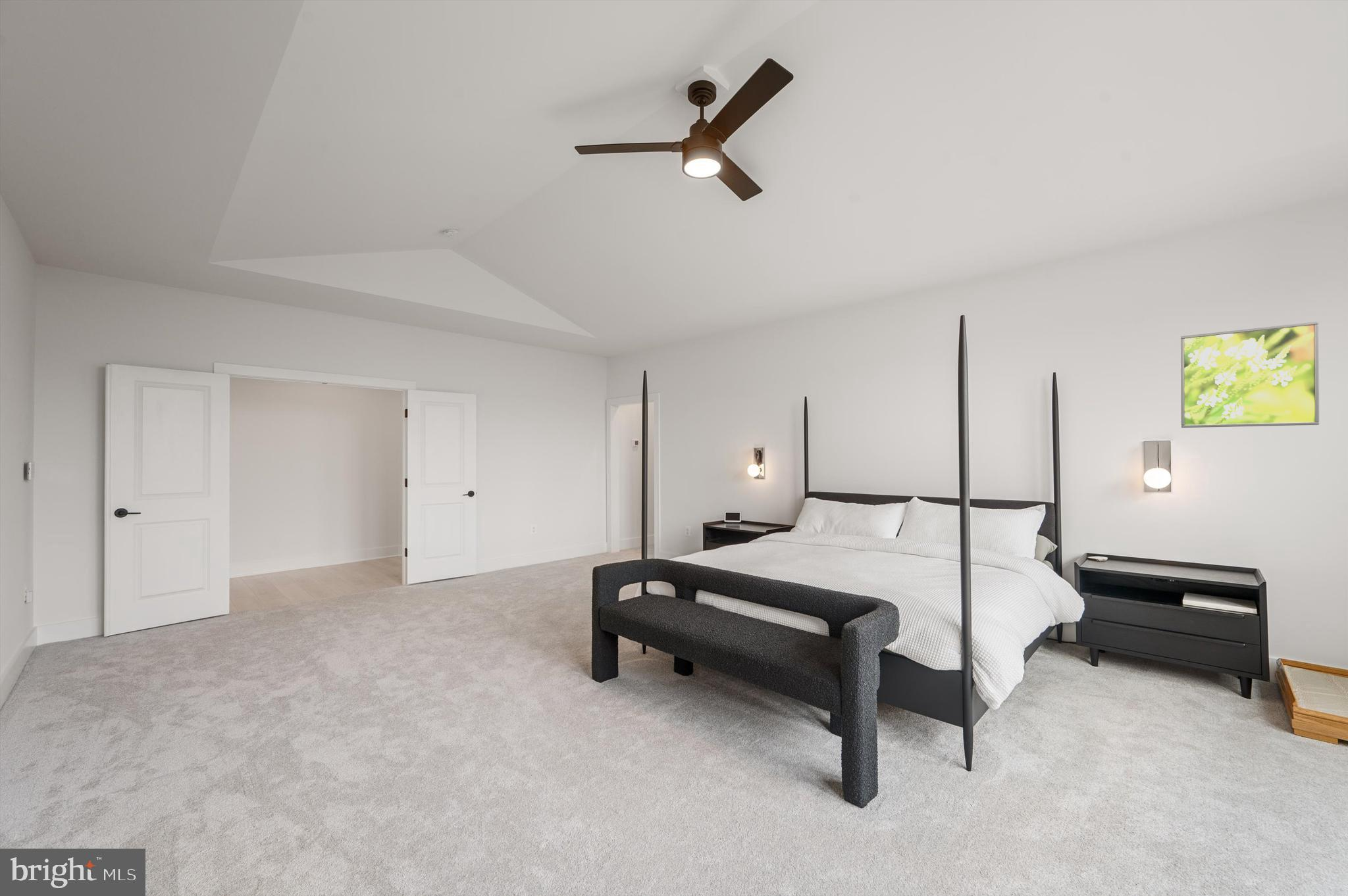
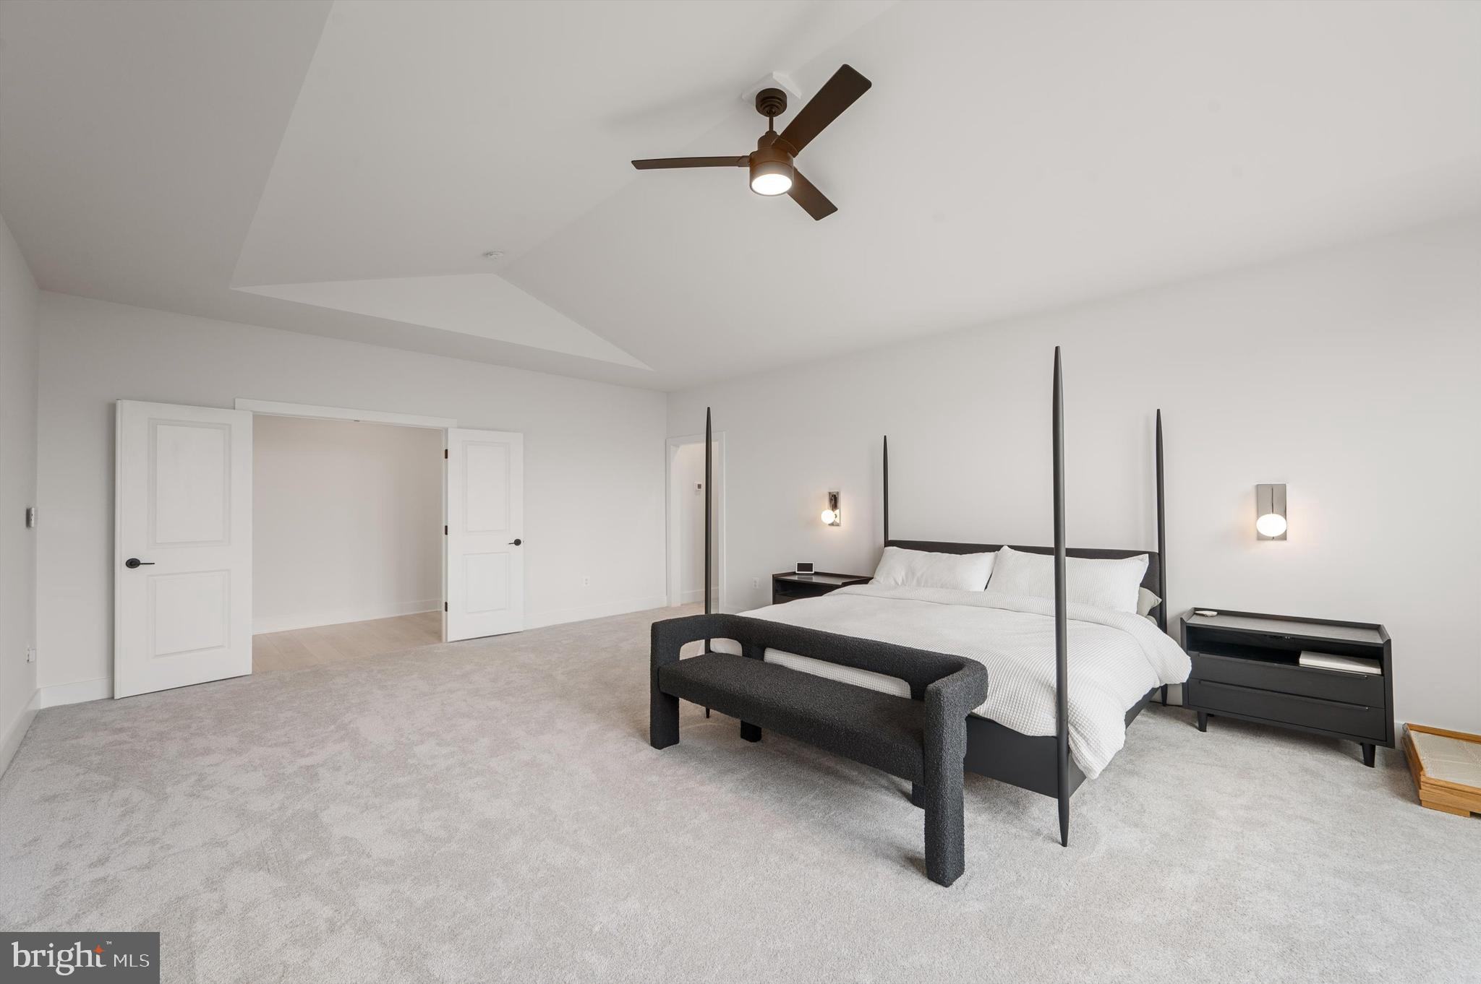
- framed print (1245, 378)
